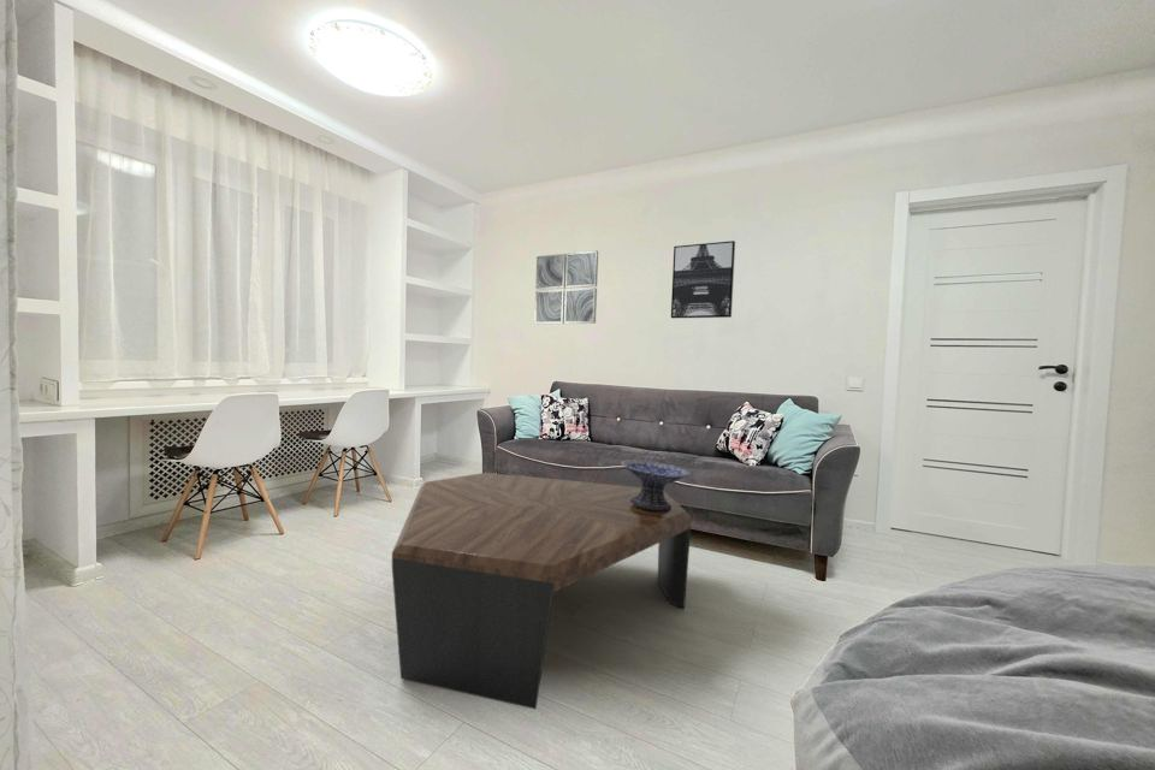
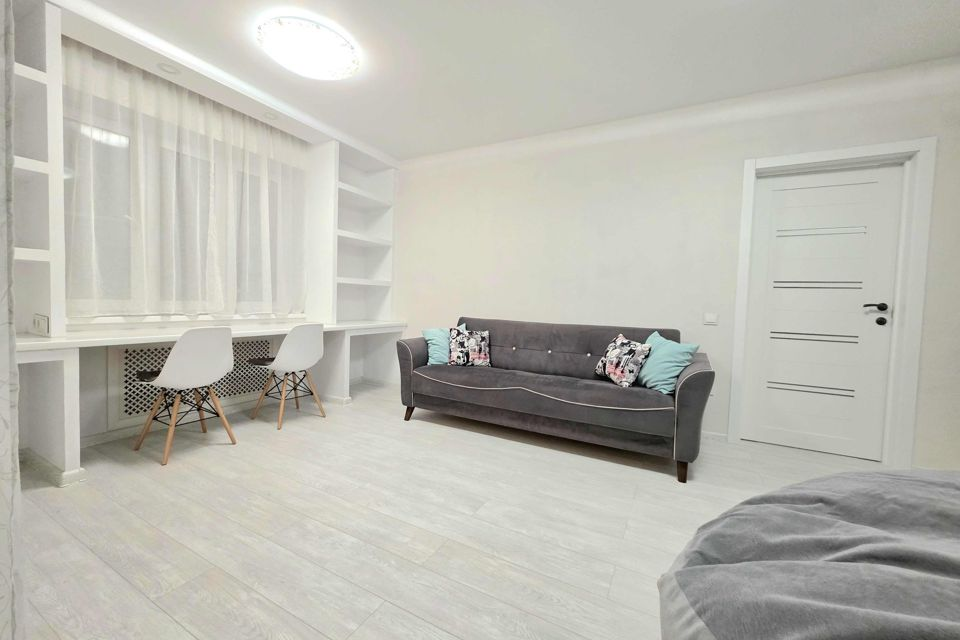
- coffee table (525, 547)
- decorative bowl (651, 486)
- wall art (564, 288)
- wall art (701, 280)
